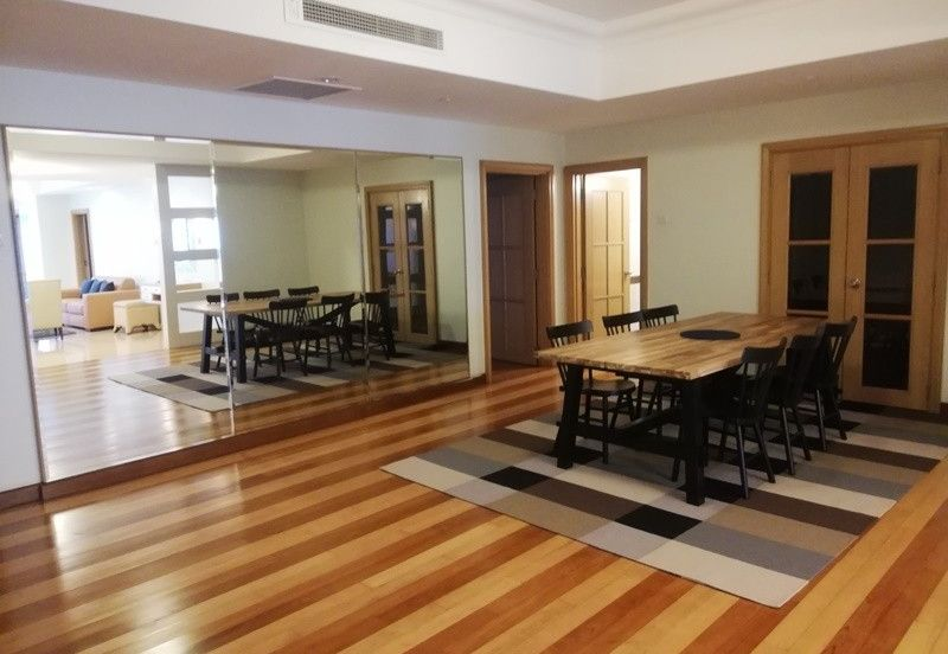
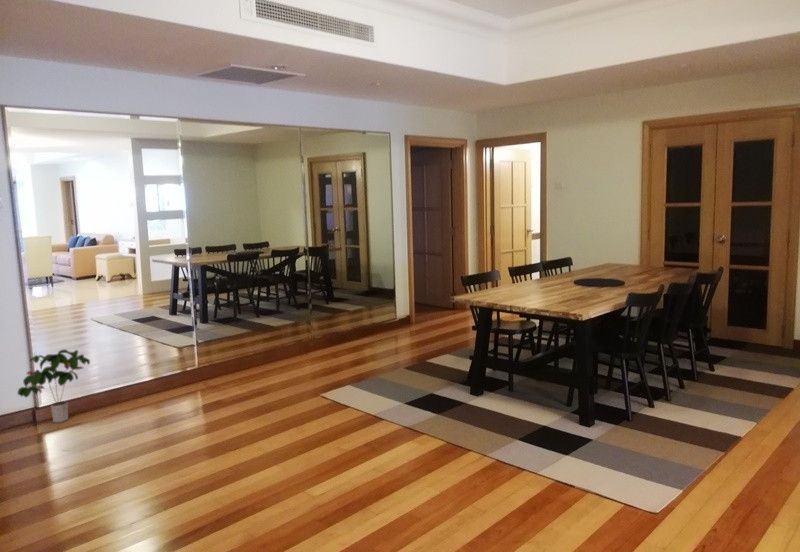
+ potted plant (56, 387)
